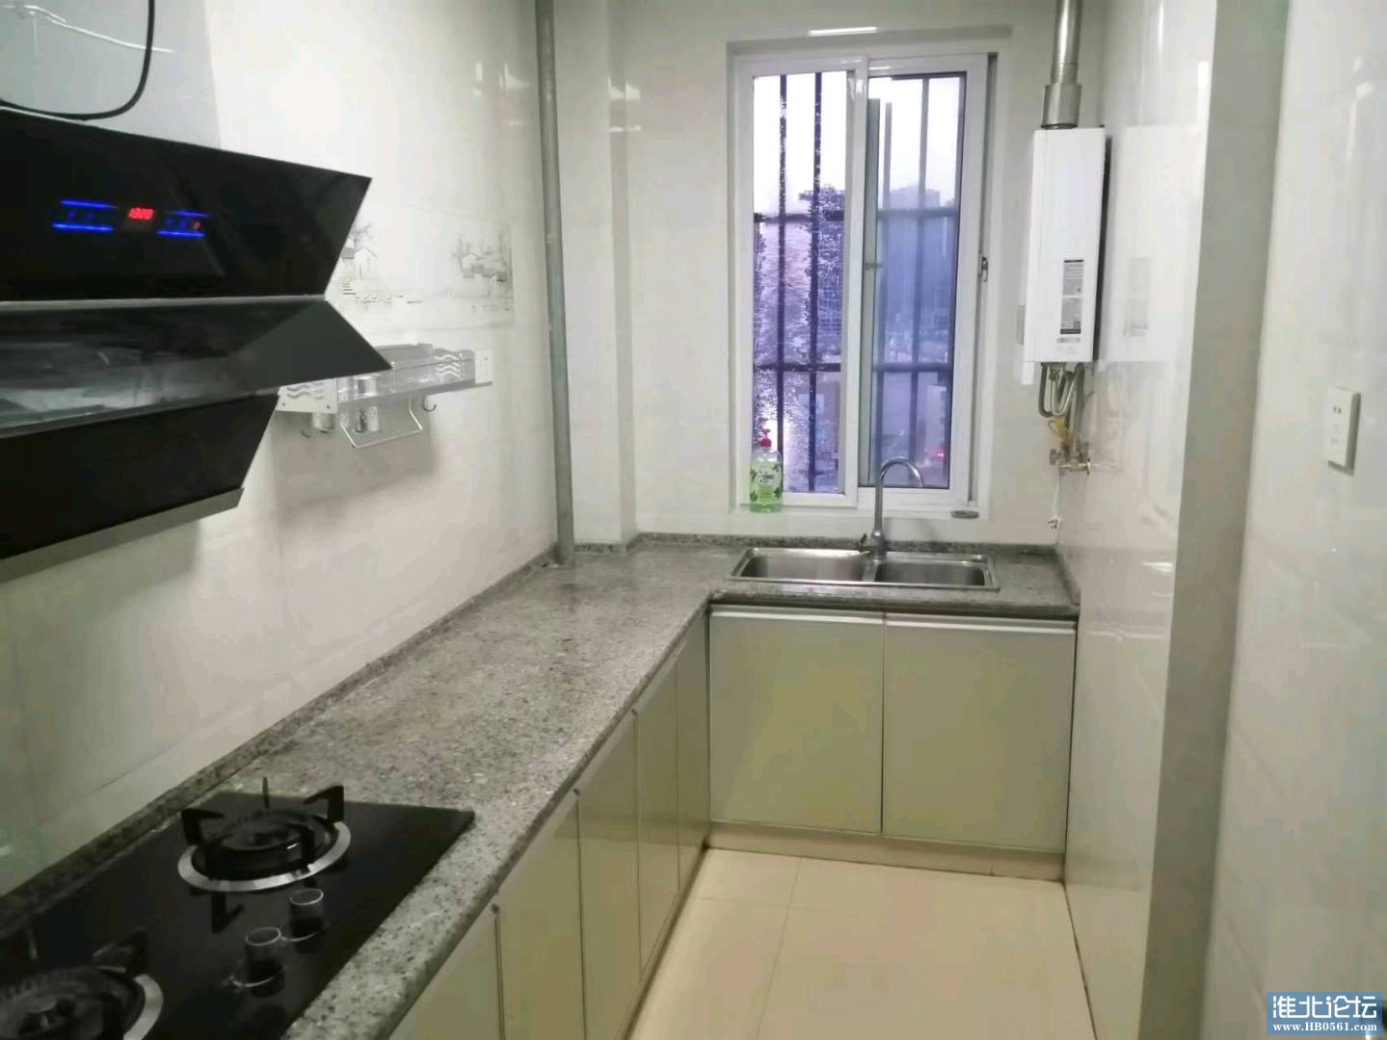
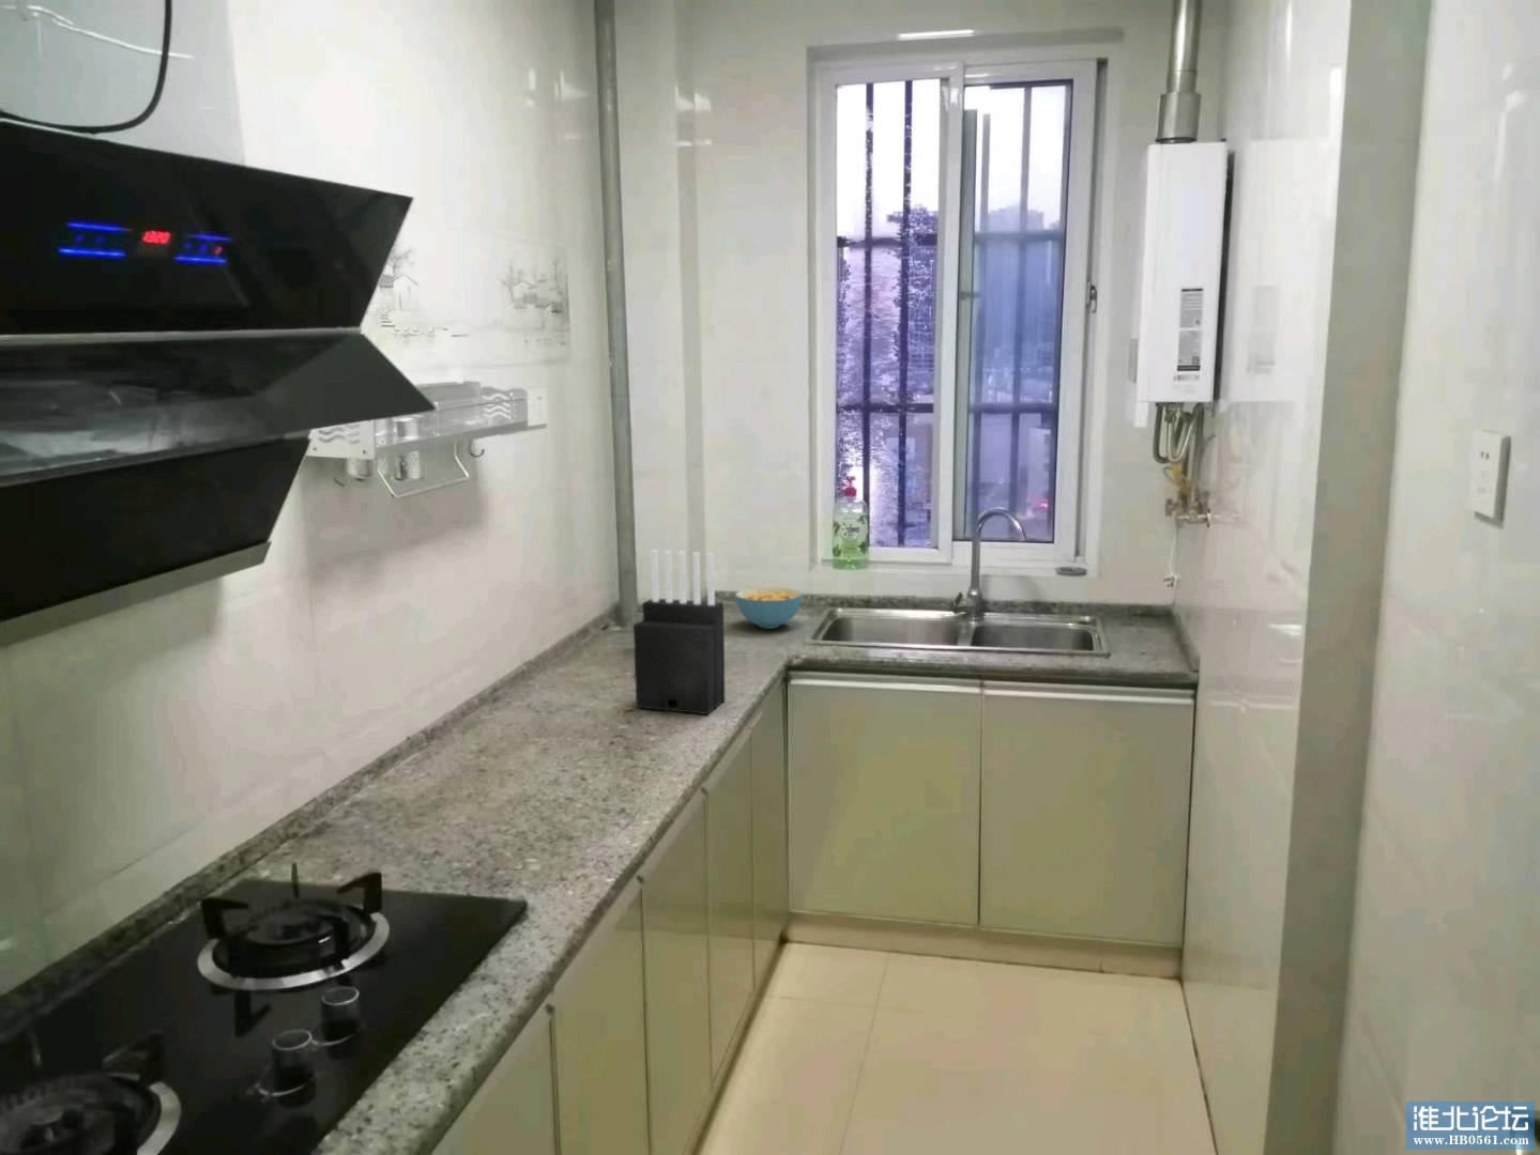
+ cereal bowl (768, 609)
+ knife block (676, 631)
